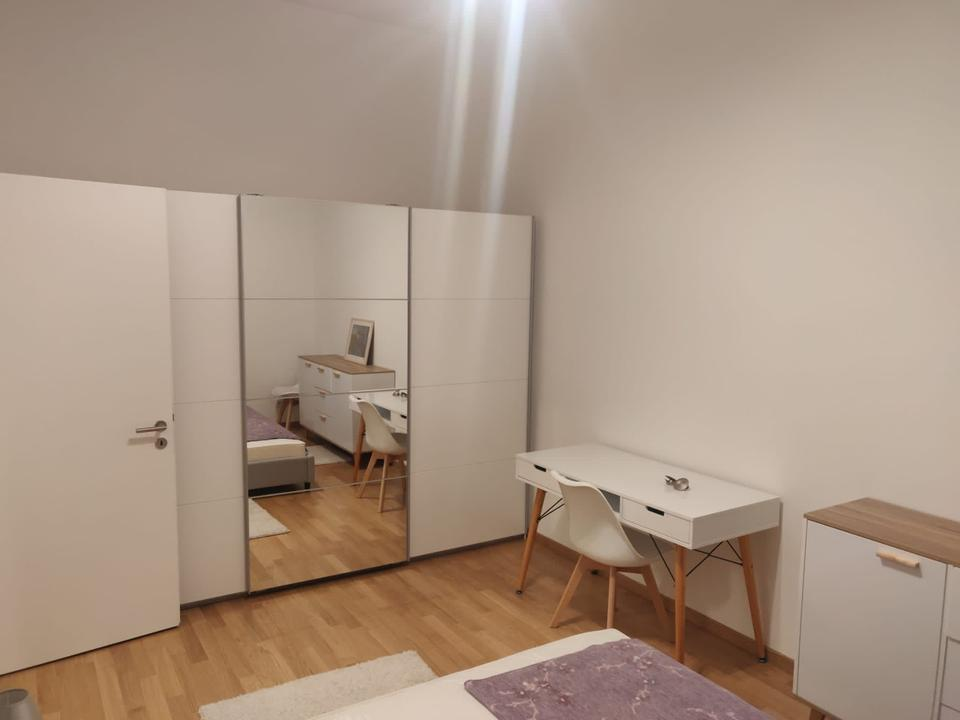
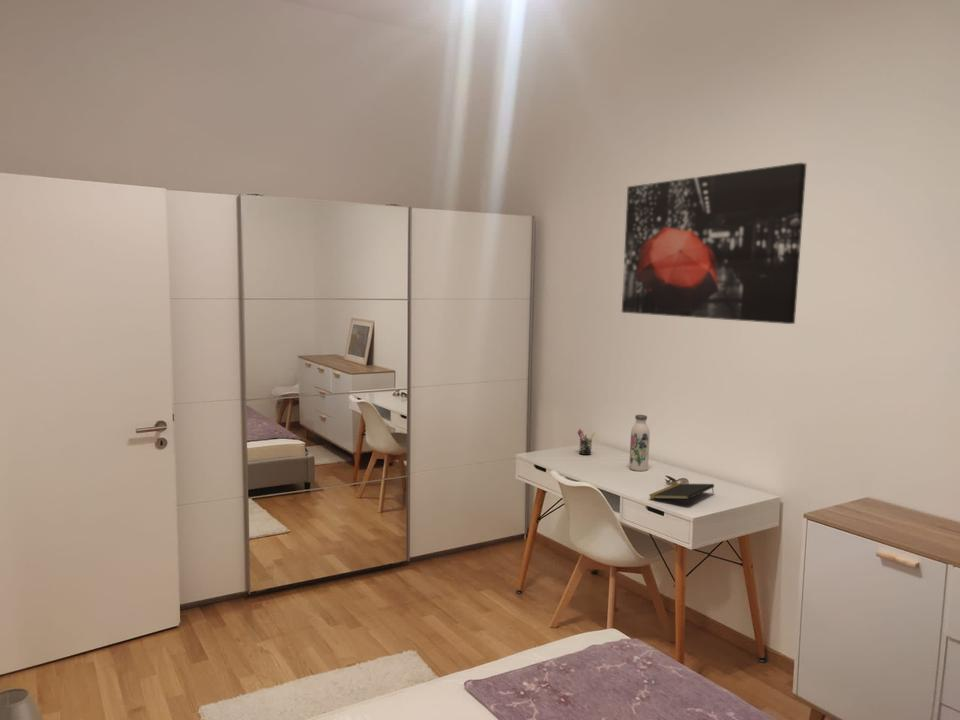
+ pen holder (585, 441)
+ water bottle (639, 442)
+ wall art (702, 247)
+ notepad (681, 491)
